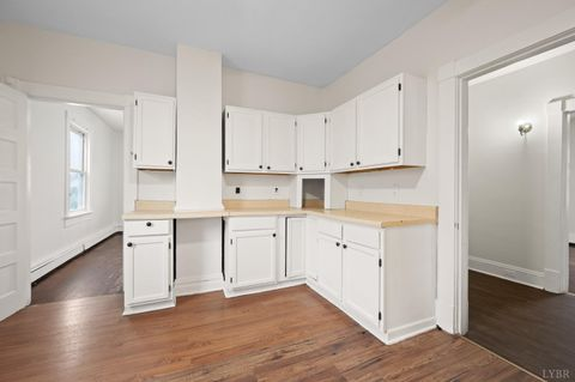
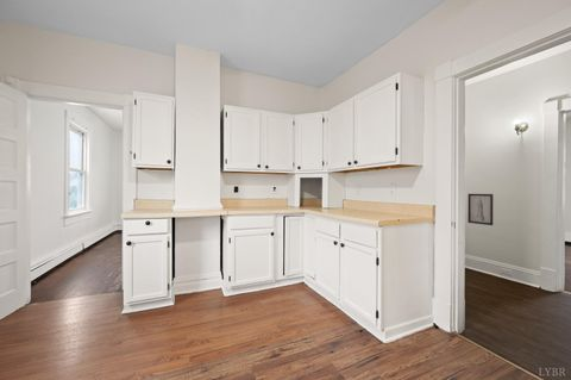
+ wall art (479, 208)
